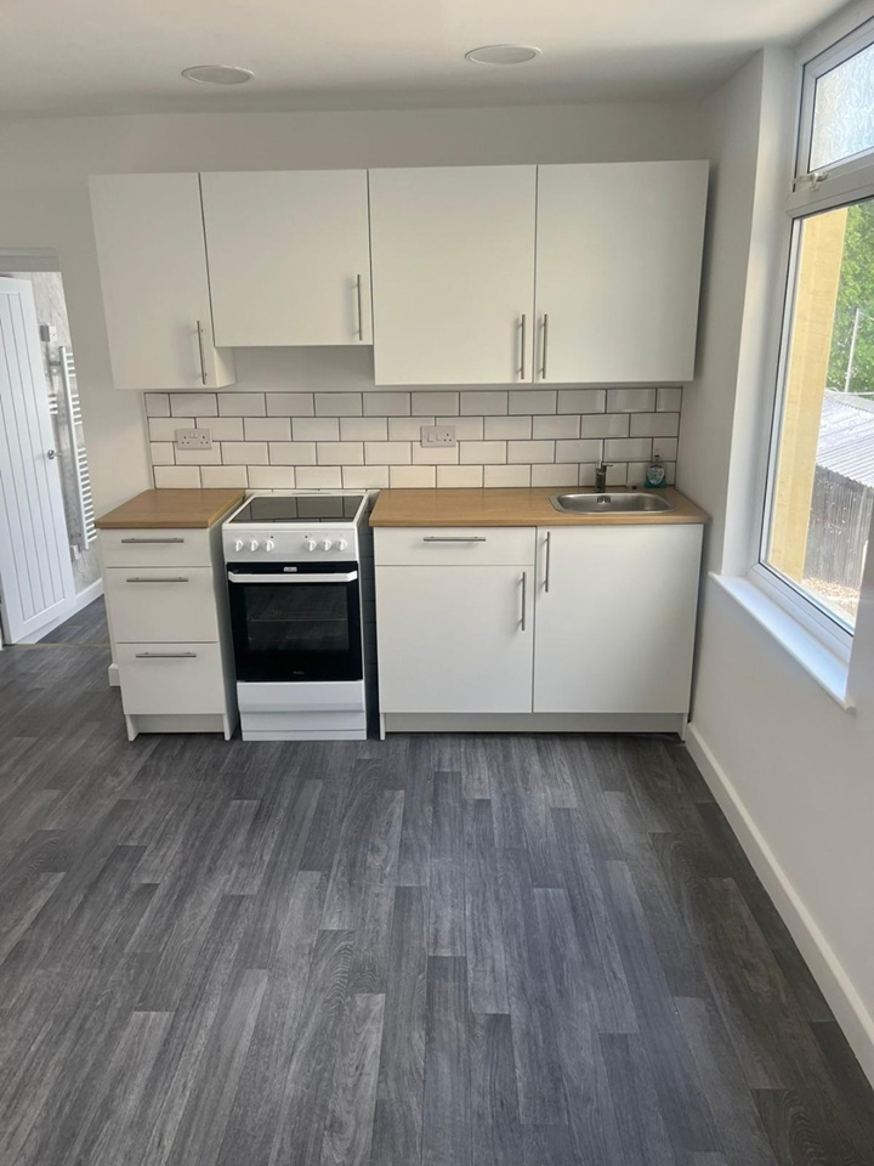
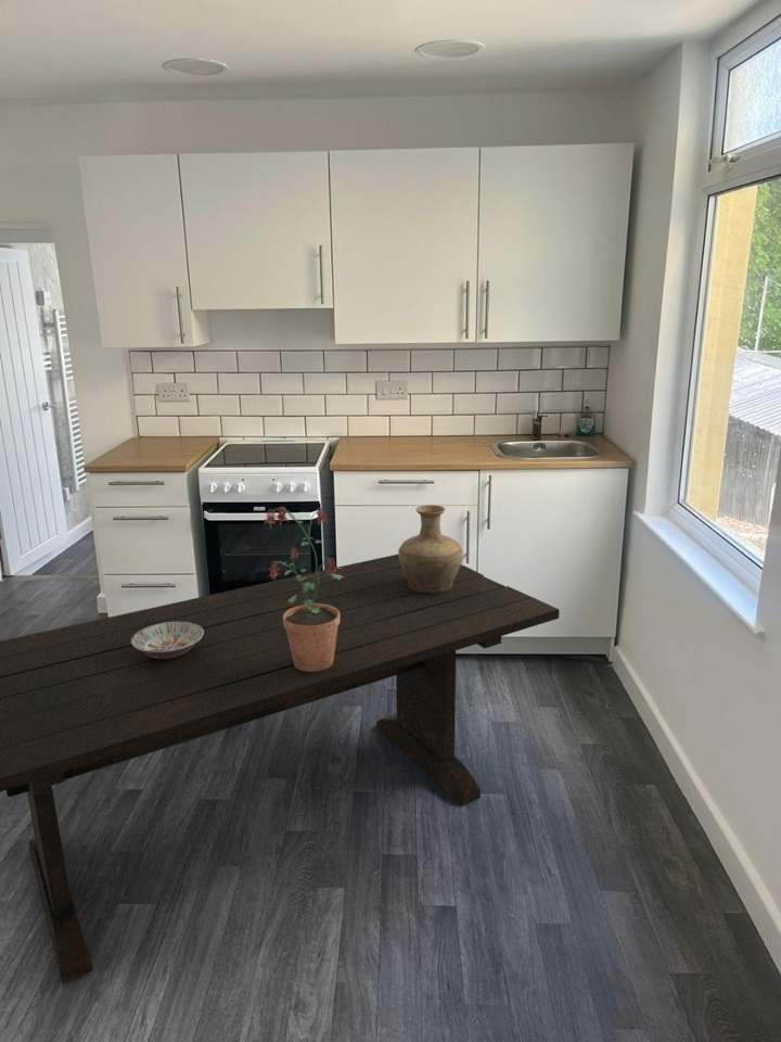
+ vase (430, 547)
+ dining table (253, 720)
+ potted plant (308, 588)
+ bowl (168, 643)
